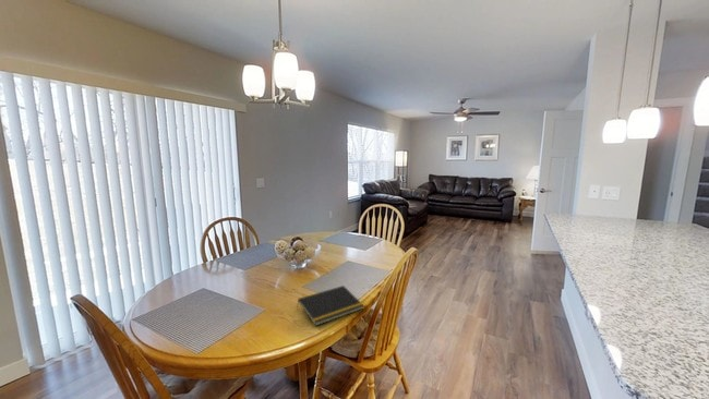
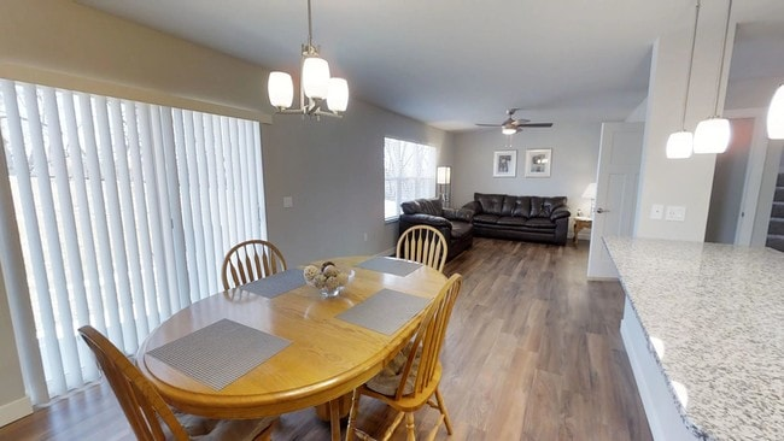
- notepad (331, 303)
